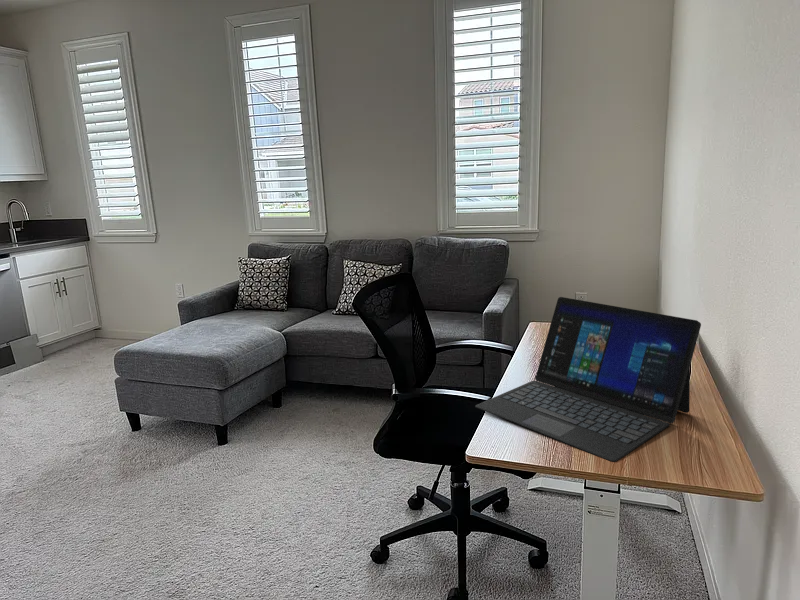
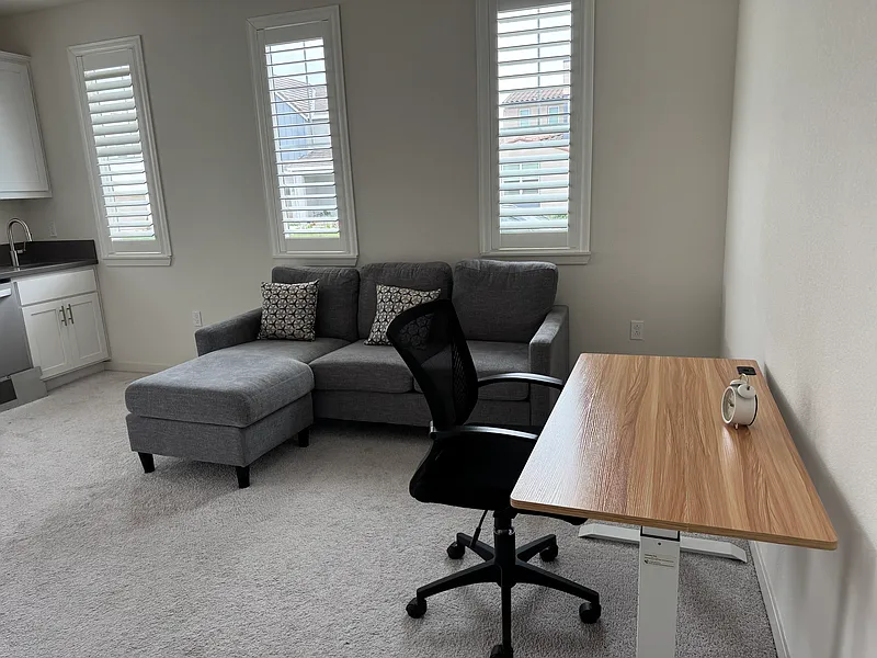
- laptop (583, 365)
